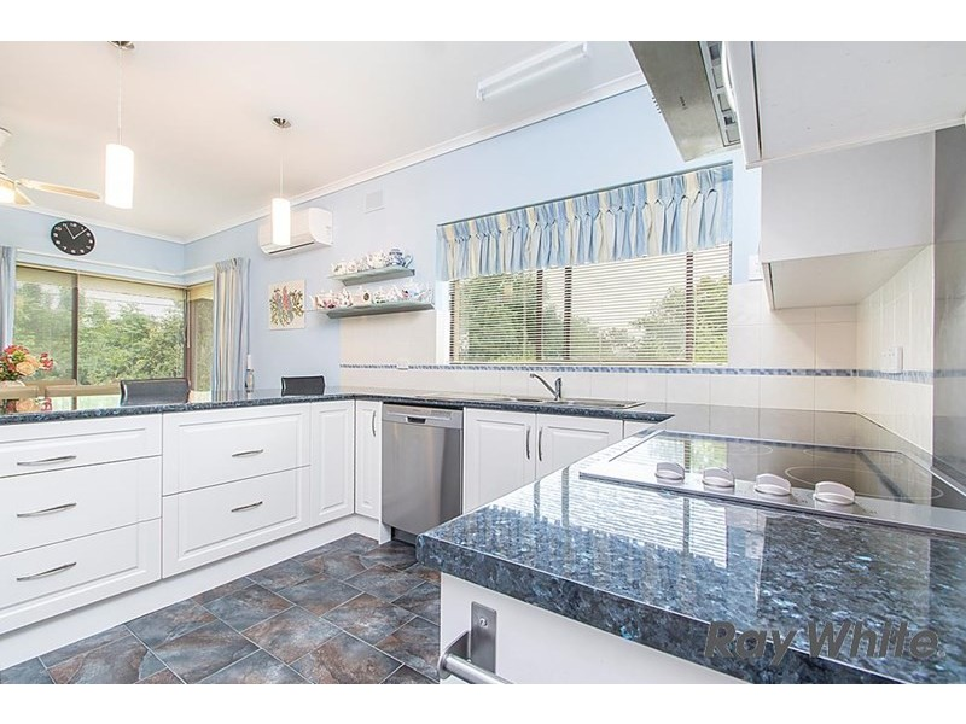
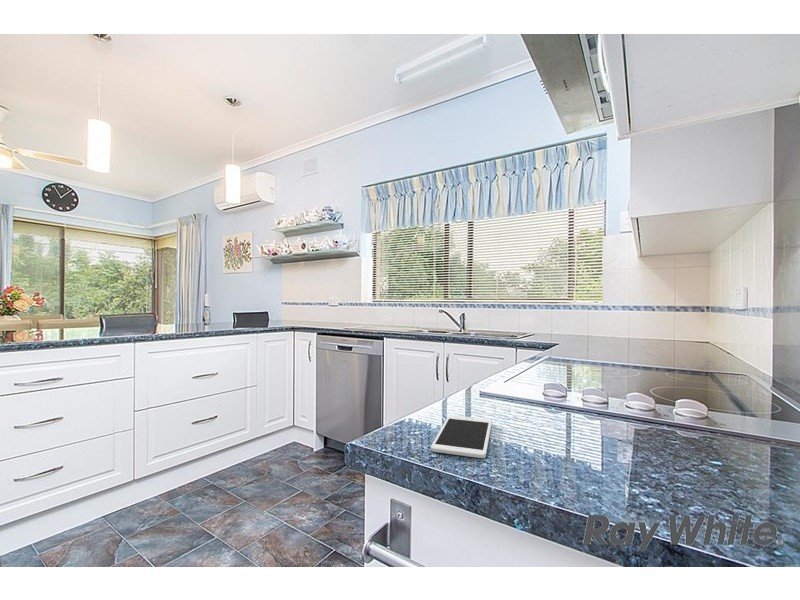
+ cell phone (464, 433)
